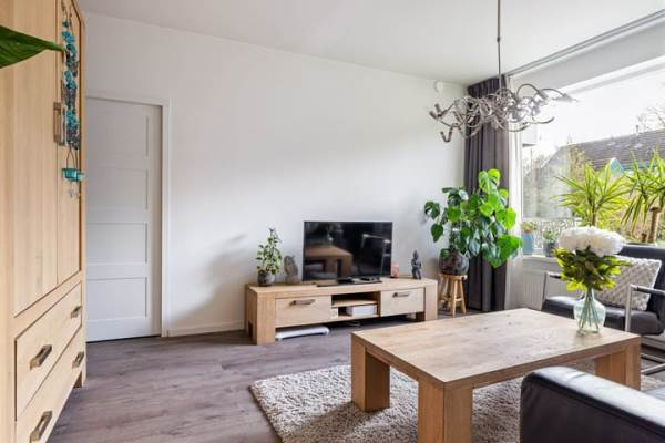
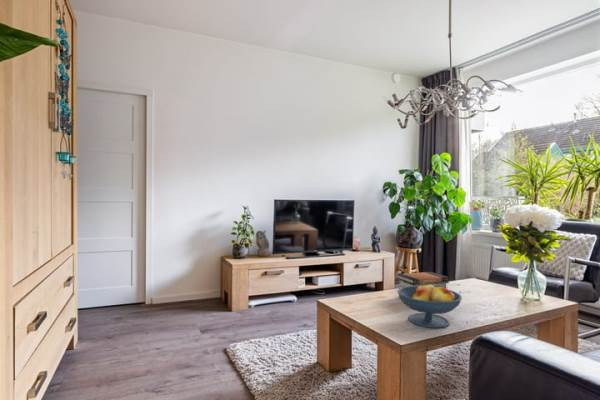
+ book stack (422, 285)
+ fruit bowl (428, 302)
